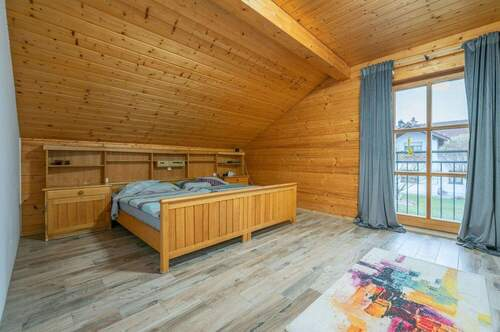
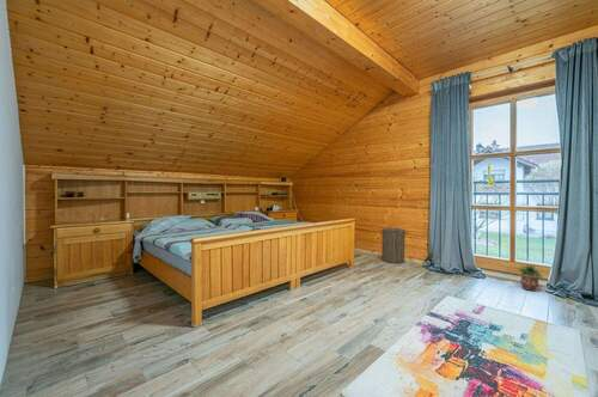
+ laundry hamper (392, 242)
+ potted plant (530, 276)
